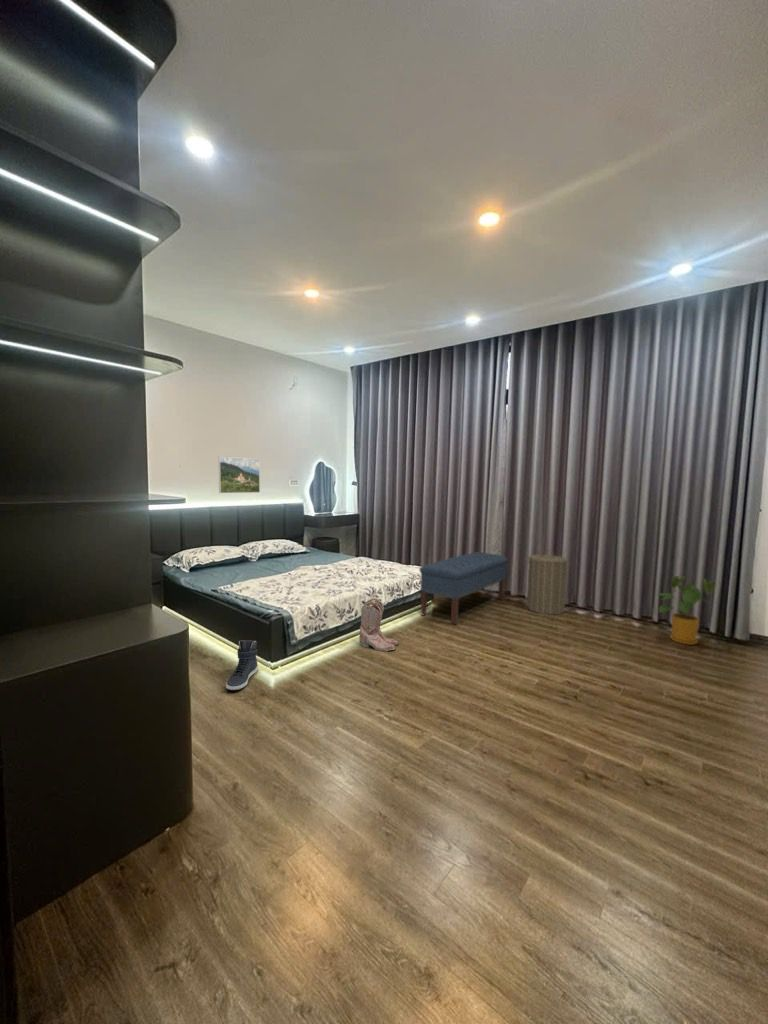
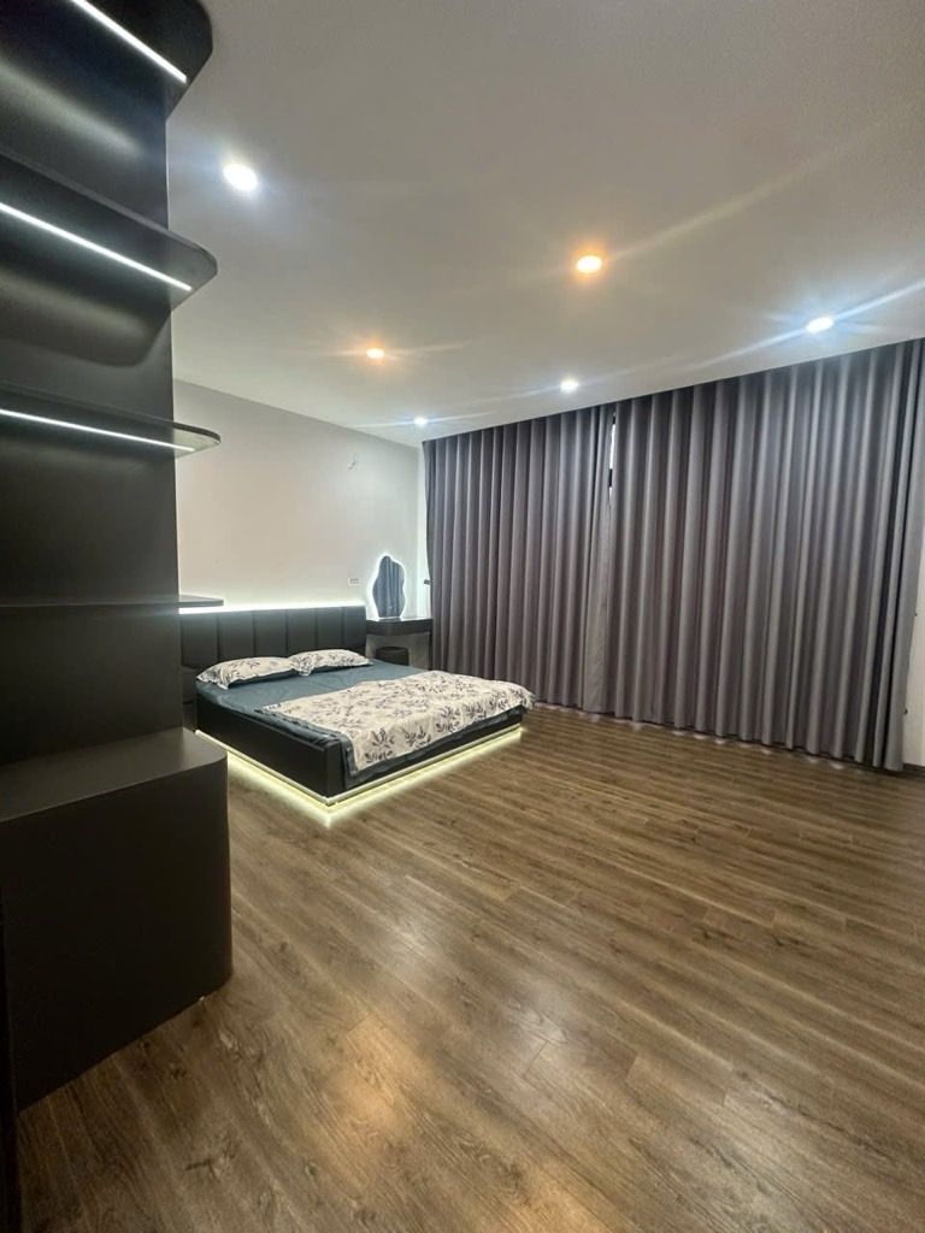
- sneaker (242, 661)
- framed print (239, 475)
- boots (379, 622)
- laundry hamper (546, 579)
- bench (465, 583)
- house plant (683, 609)
